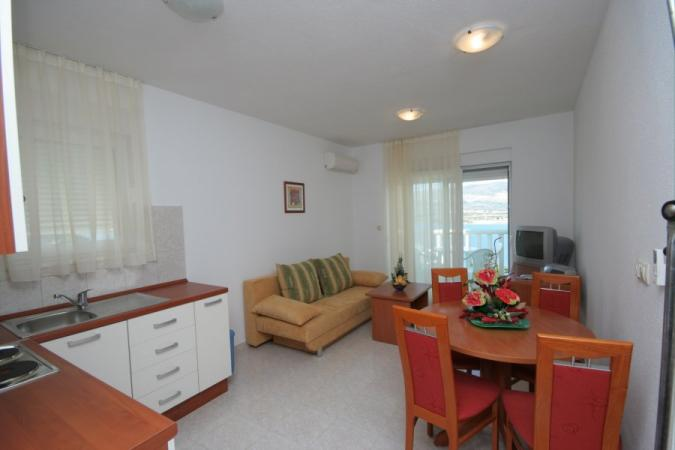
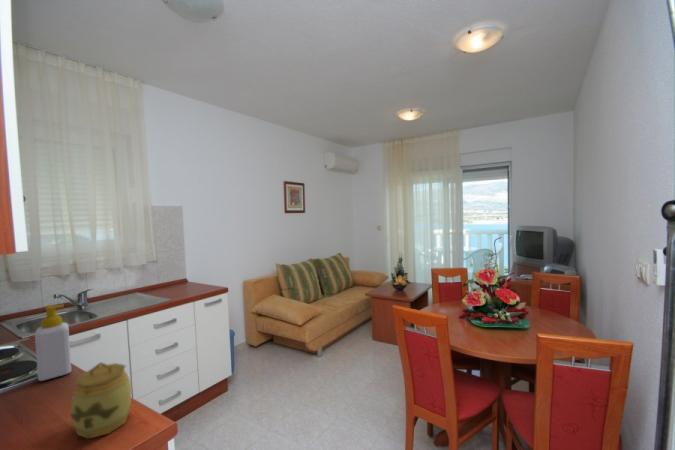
+ soap bottle (53, 340)
+ jar (102, 393)
